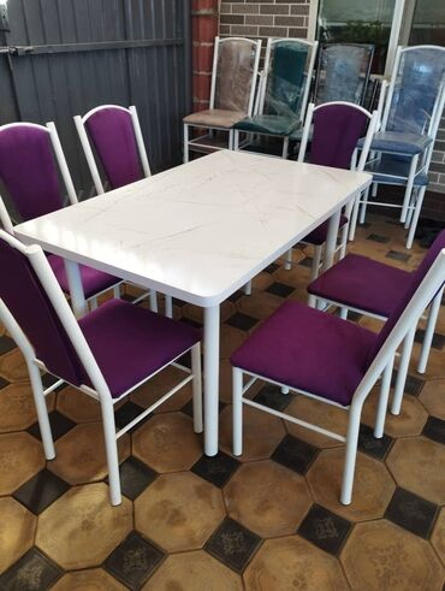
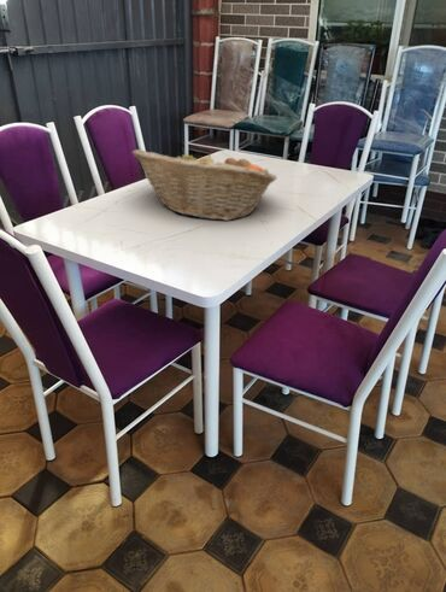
+ fruit basket (204, 176)
